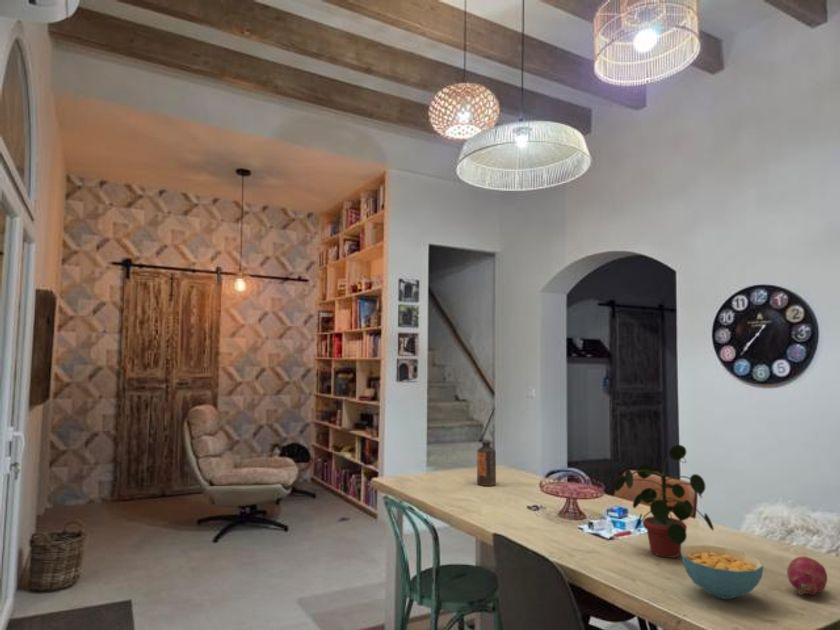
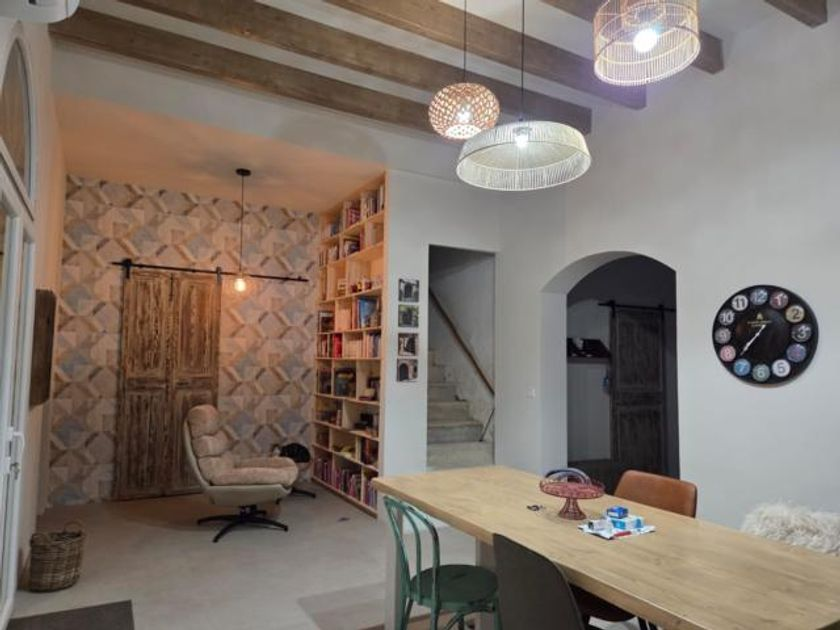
- bottle (486, 462)
- fruit (805, 573)
- potted plant (663, 498)
- cereal bowl (721, 575)
